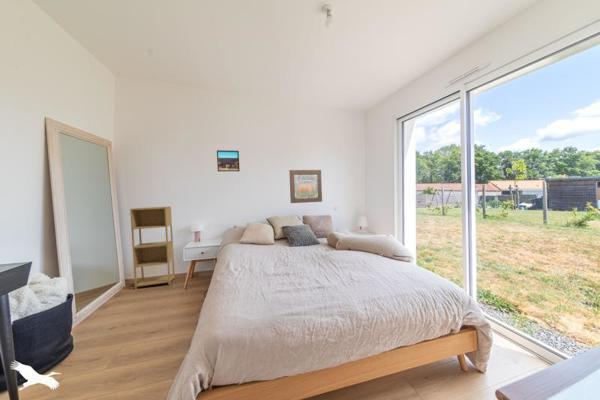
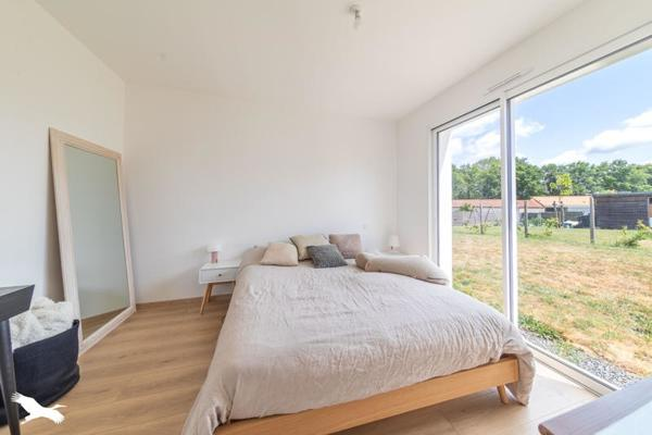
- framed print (228, 161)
- shelving unit (153, 245)
- wall art (306, 186)
